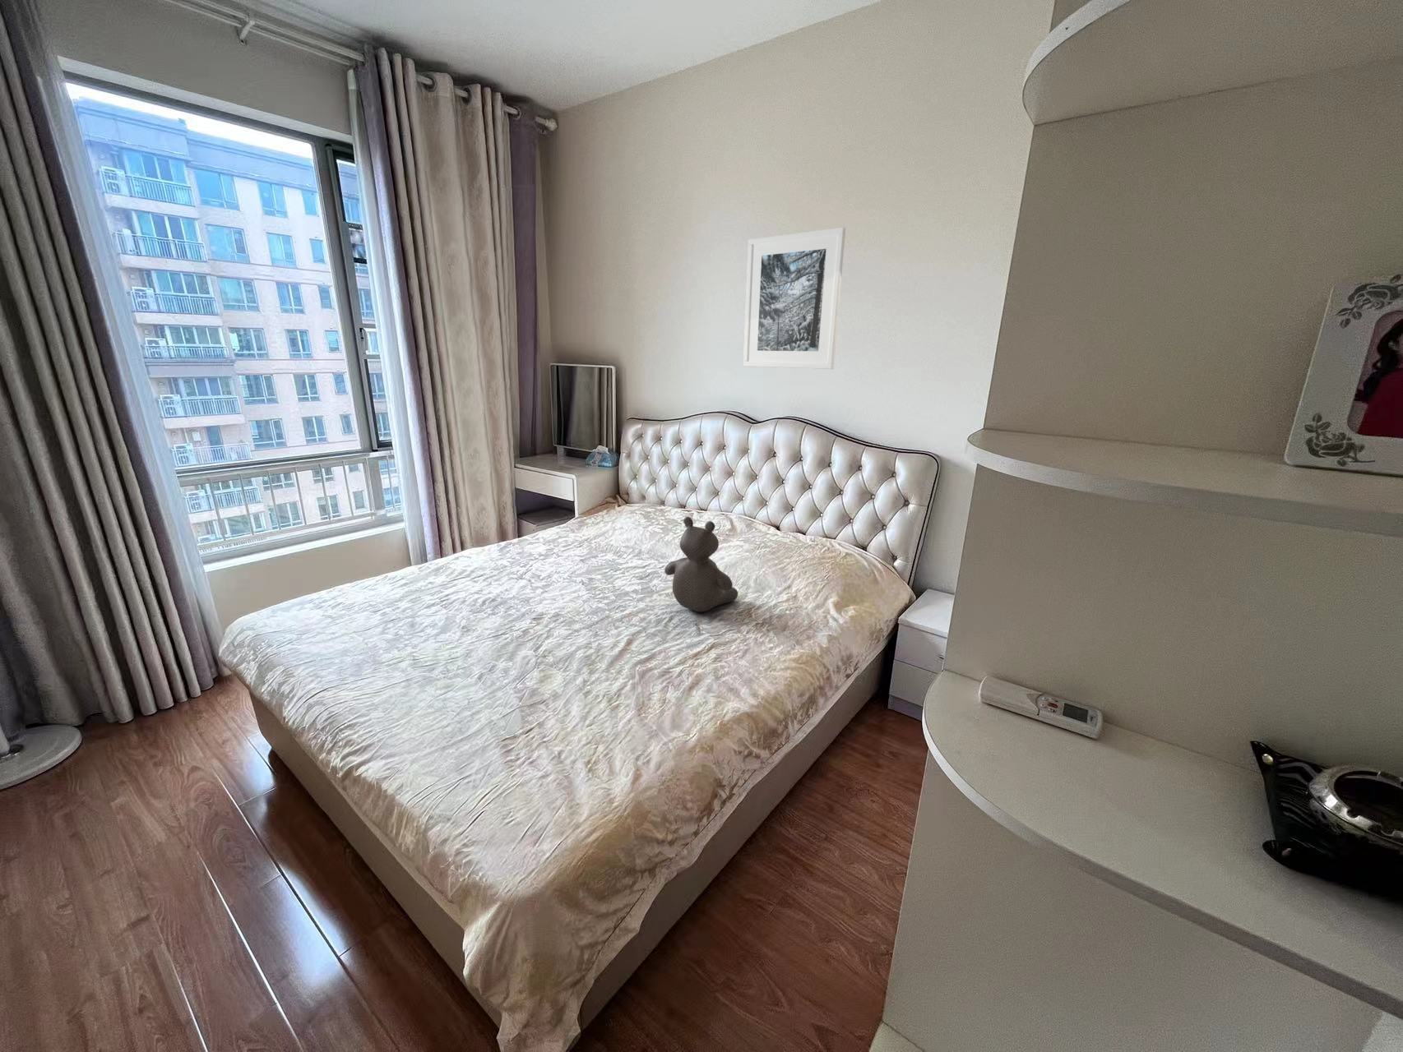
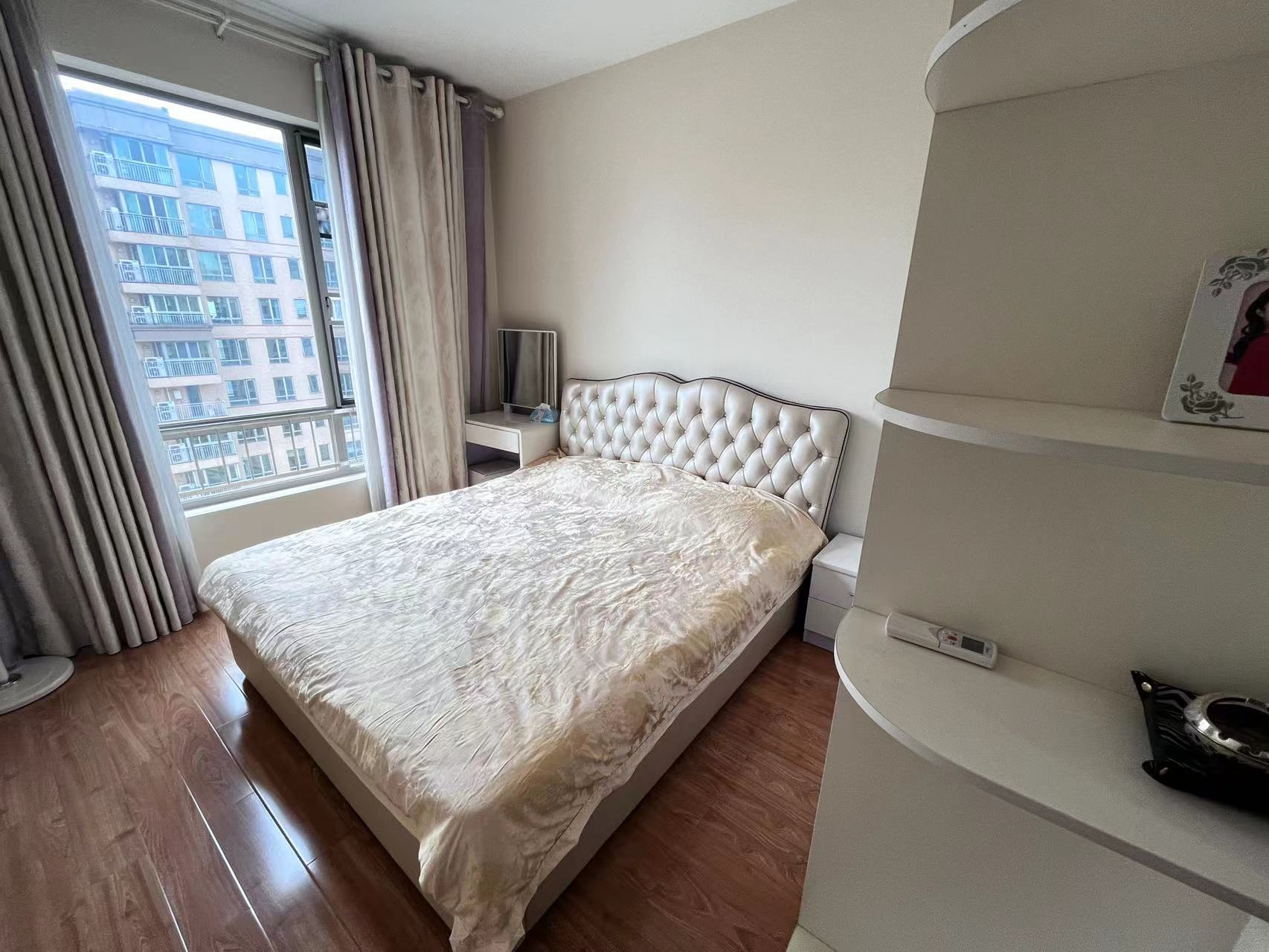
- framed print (789, 303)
- teddy bear (704, 560)
